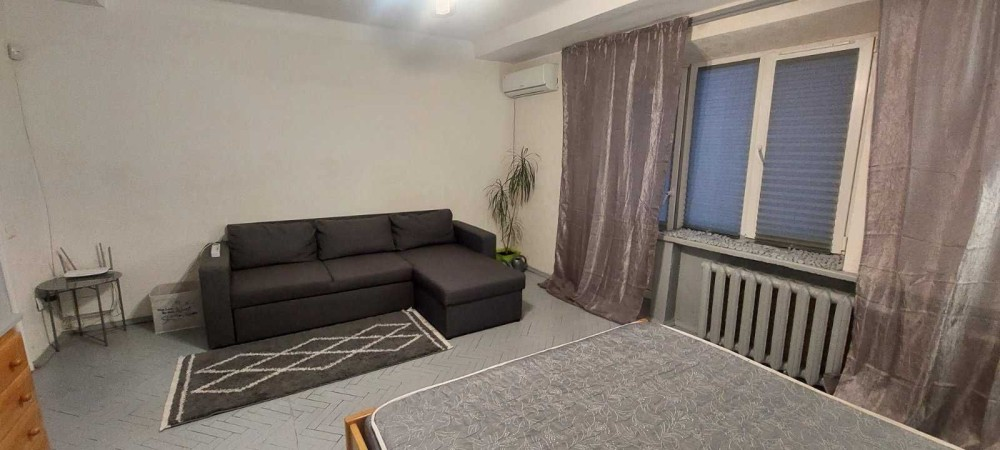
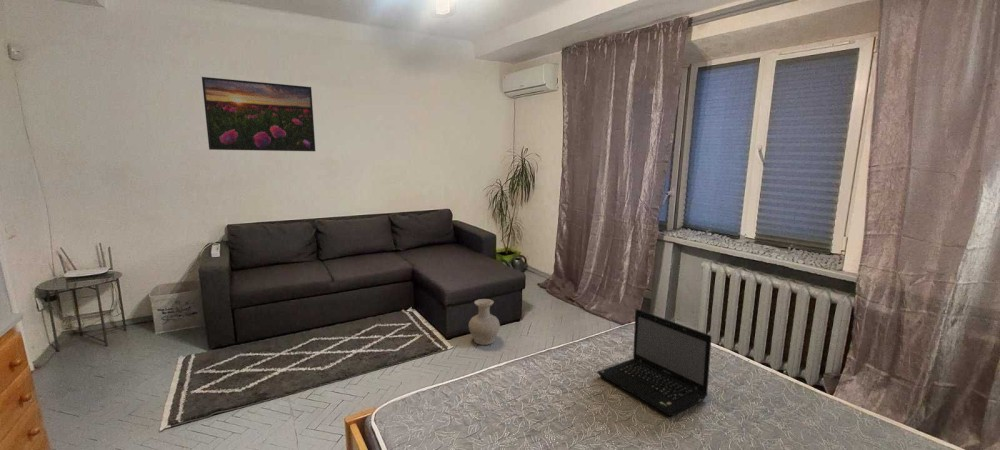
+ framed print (262, 116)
+ vase (484, 321)
+ laptop (650, 357)
